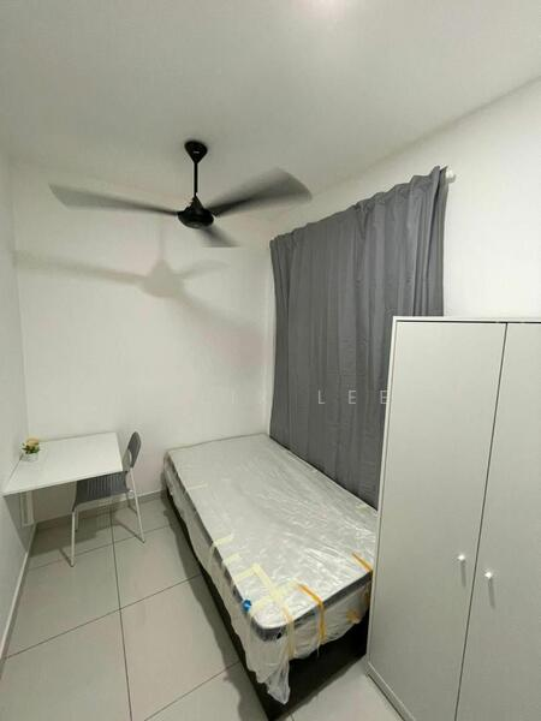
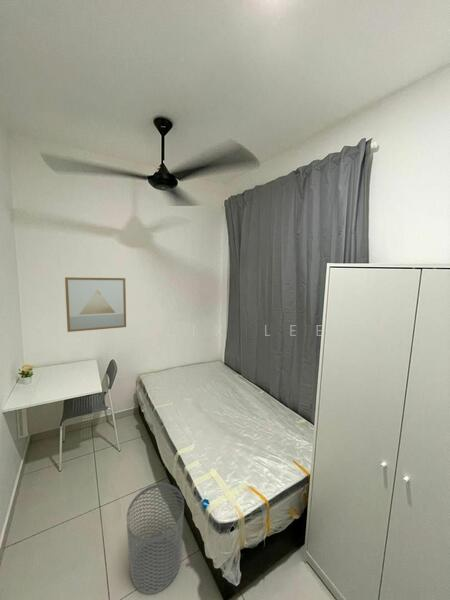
+ waste bin (156, 535)
+ wall art (97, 303)
